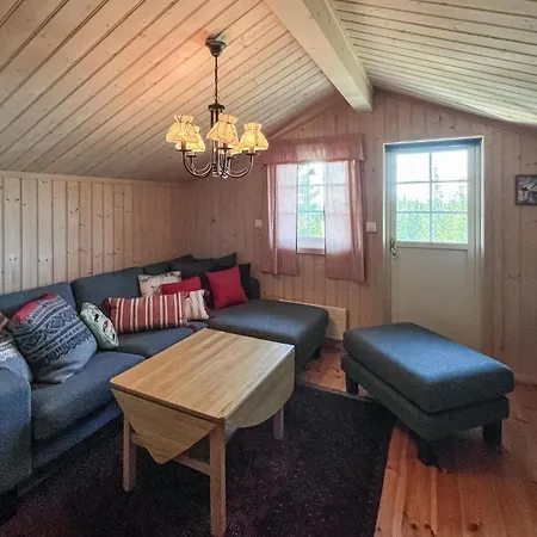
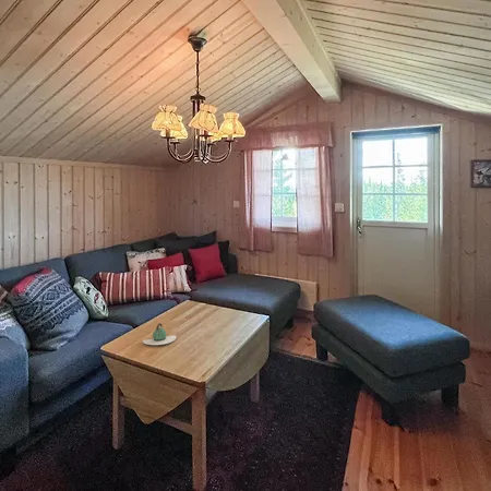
+ teapot (159, 331)
